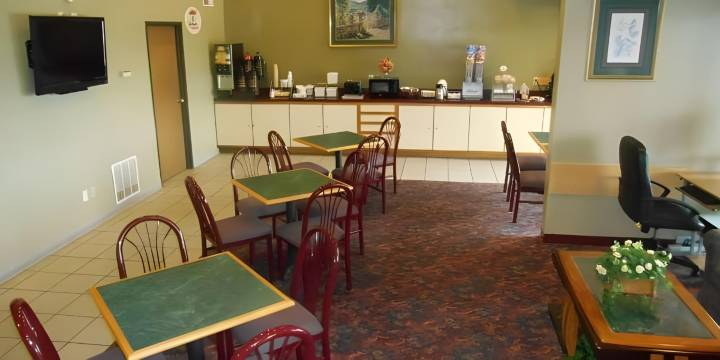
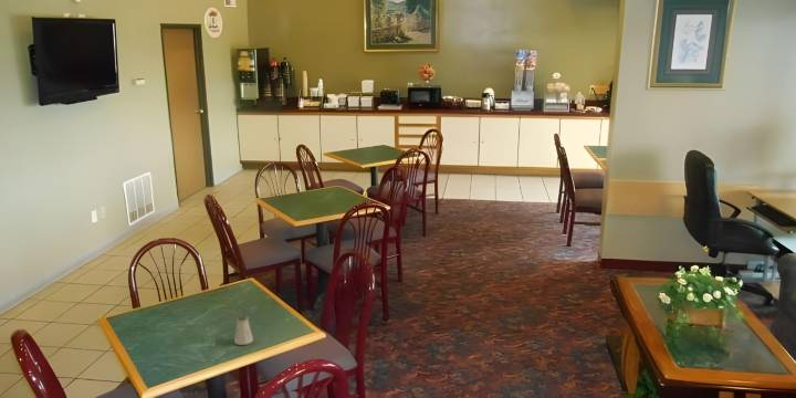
+ saltshaker (242, 328)
